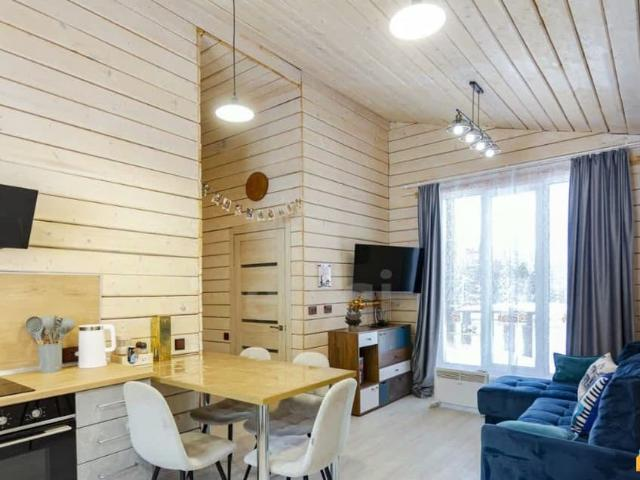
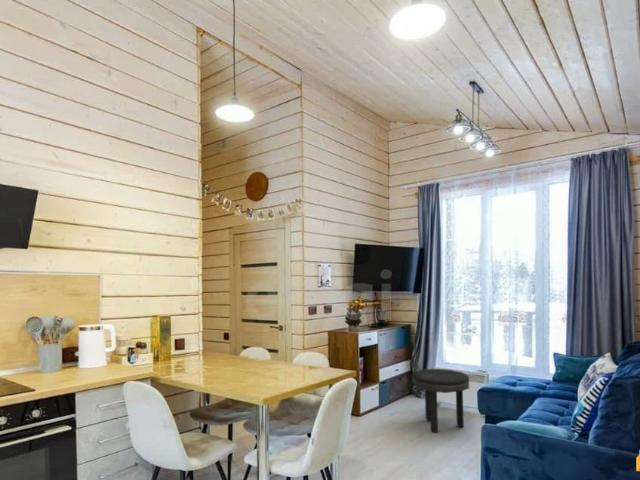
+ side table (436, 400)
